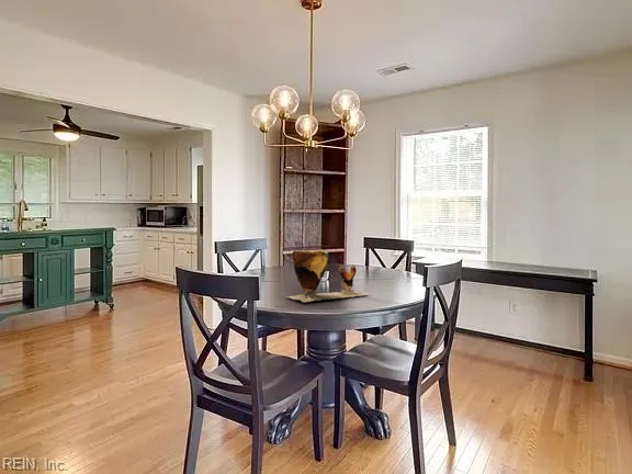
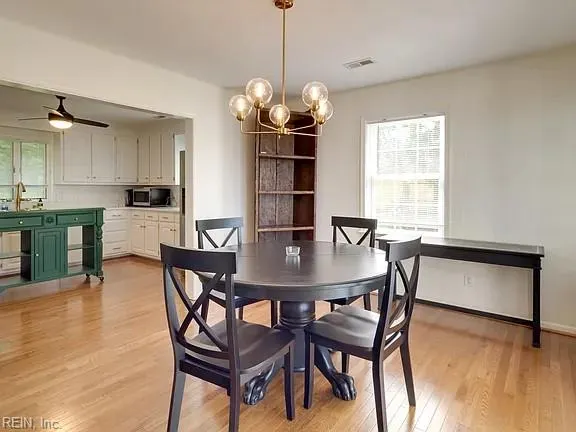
- clay pot (324, 272)
